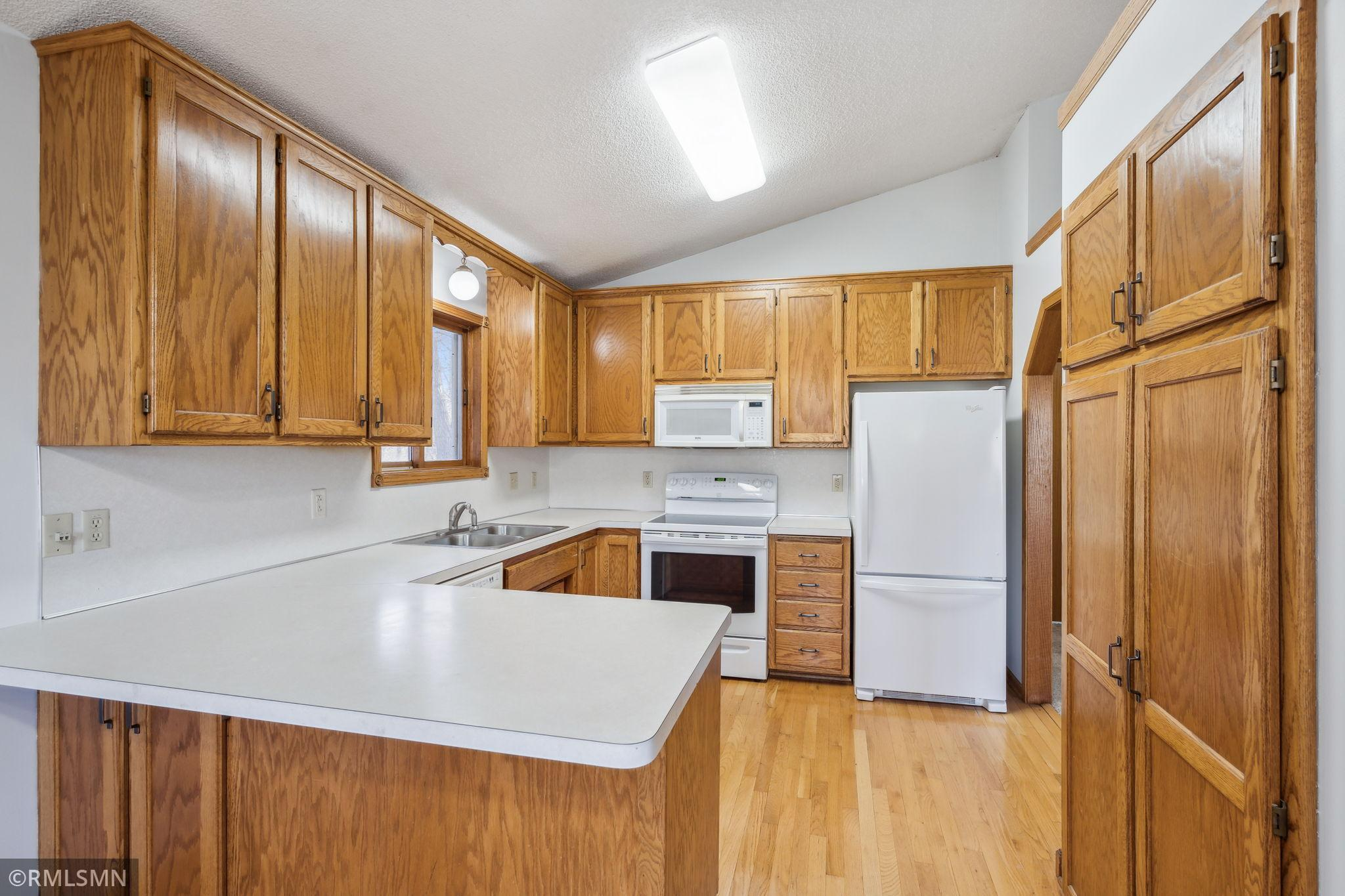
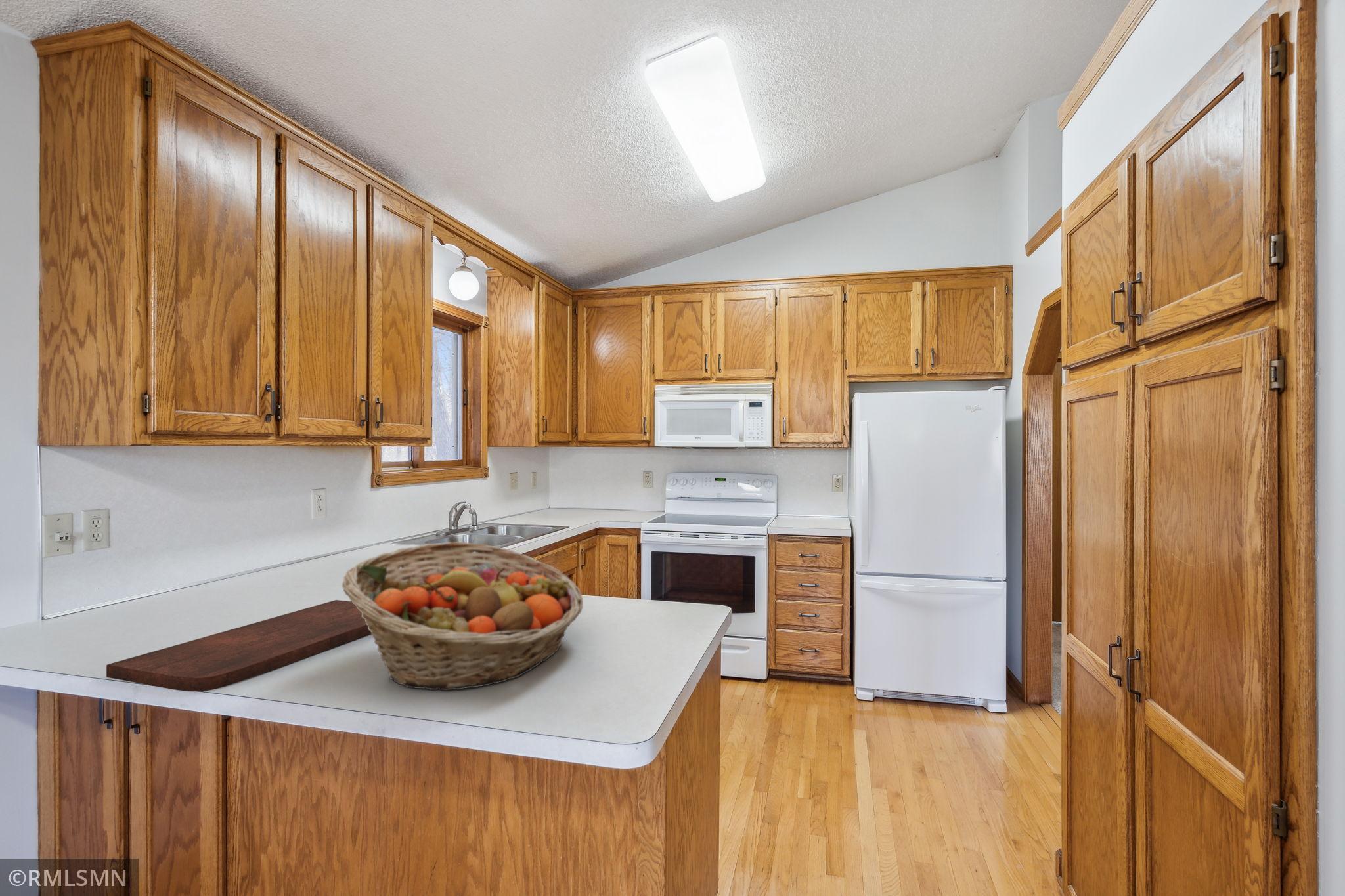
+ cutting board (284, 637)
+ fruit basket (474, 605)
